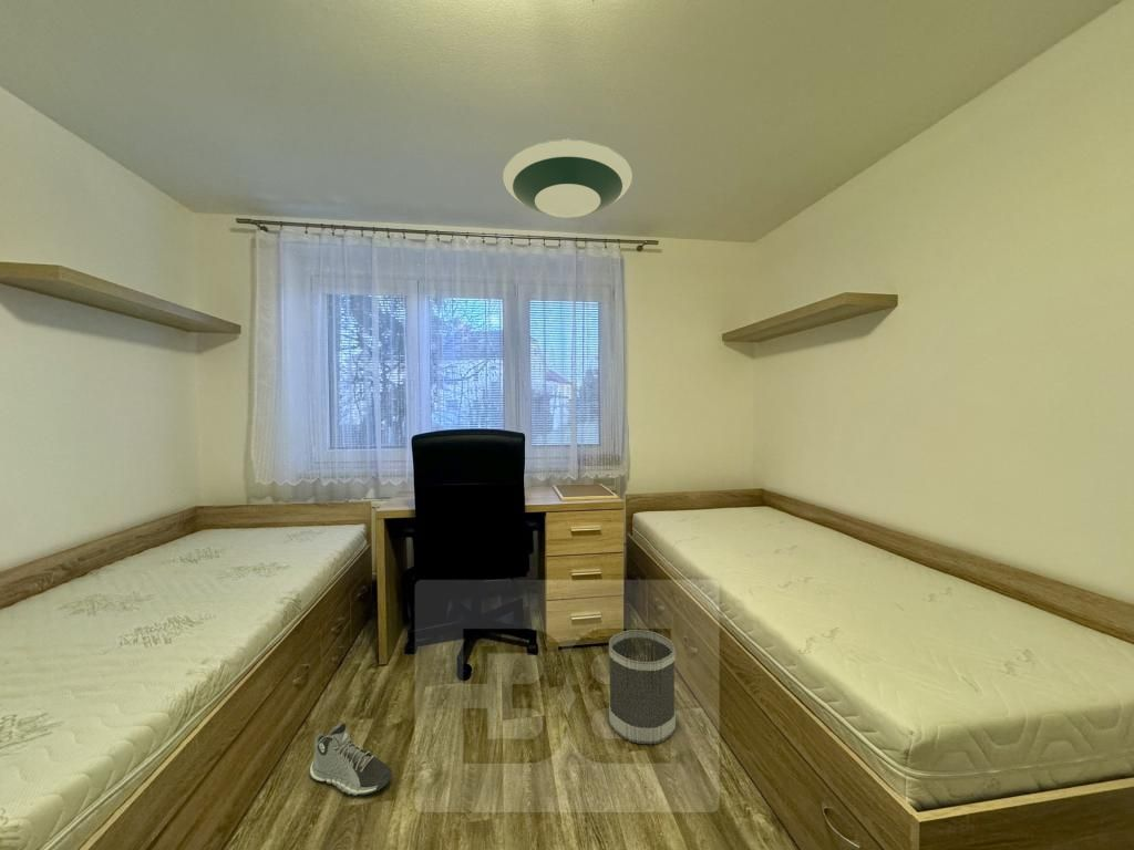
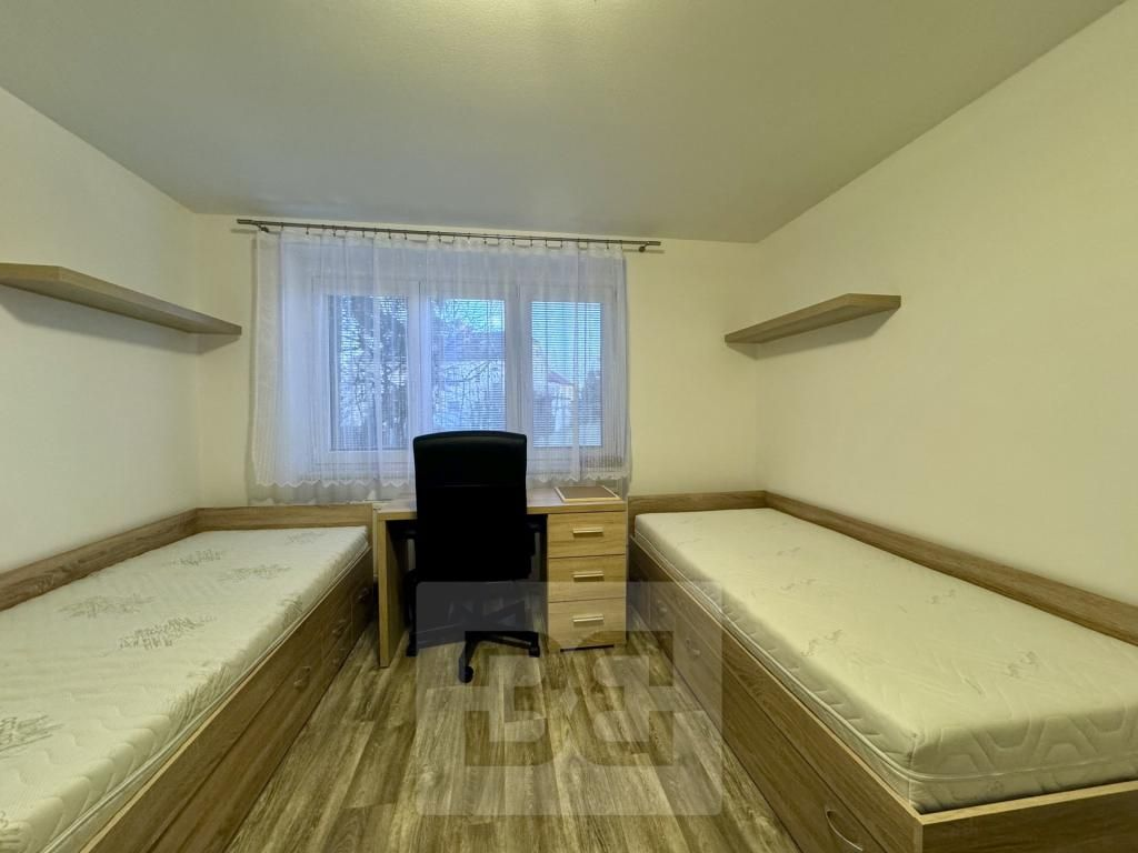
- wastebasket (641, 682)
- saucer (567, 196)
- sneaker (349, 754)
